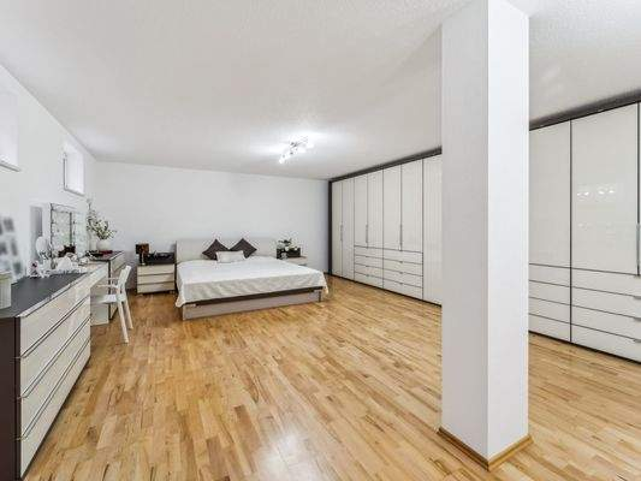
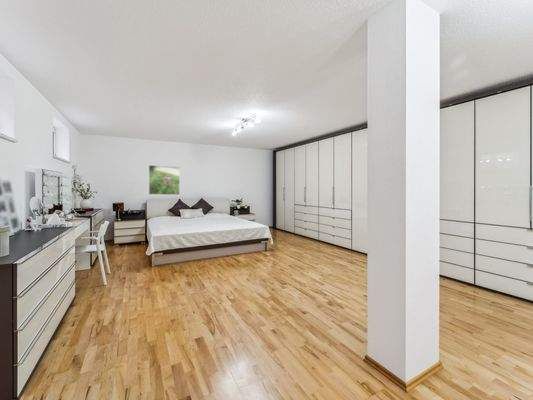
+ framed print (164, 180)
